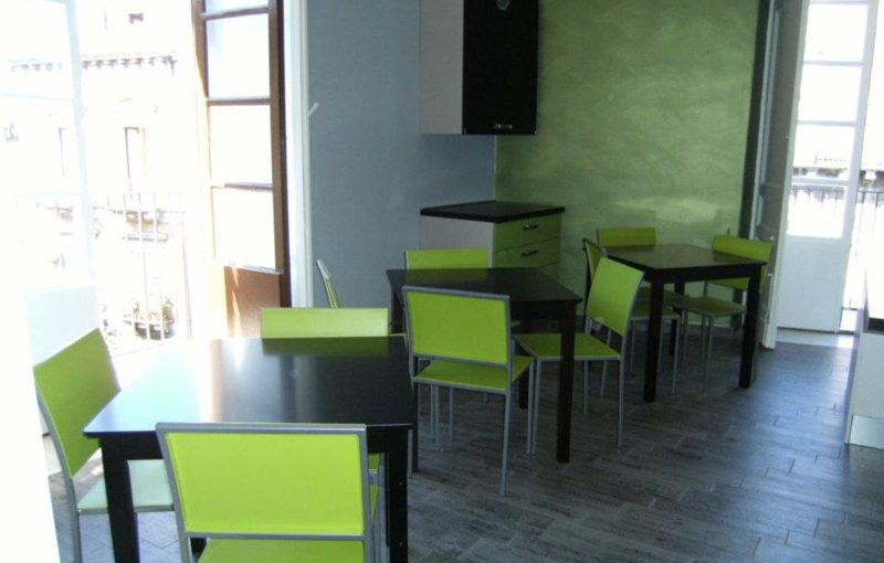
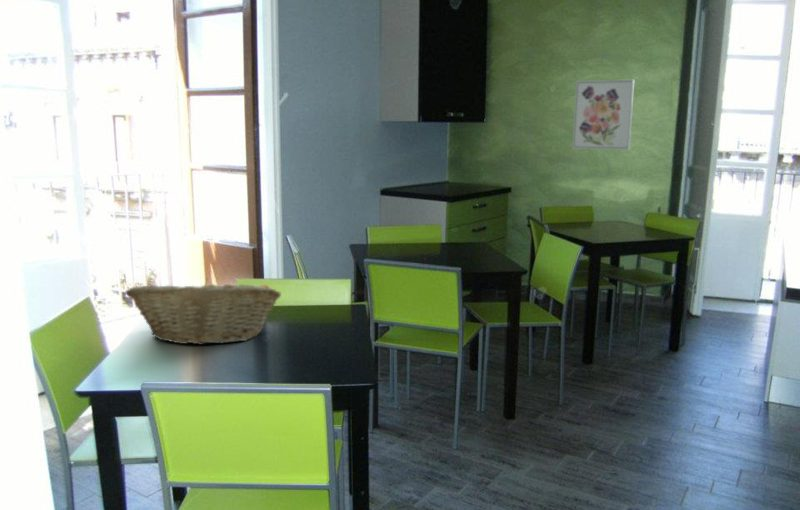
+ fruit basket (205, 304)
+ wall art (602, 115)
